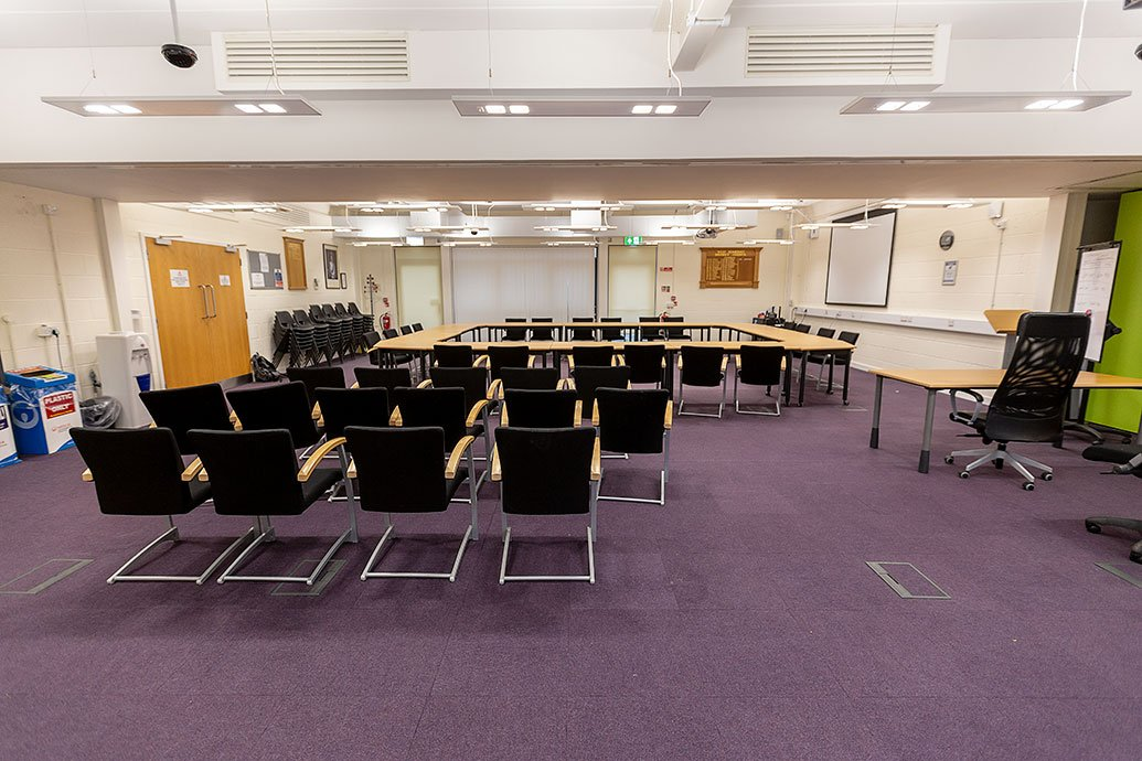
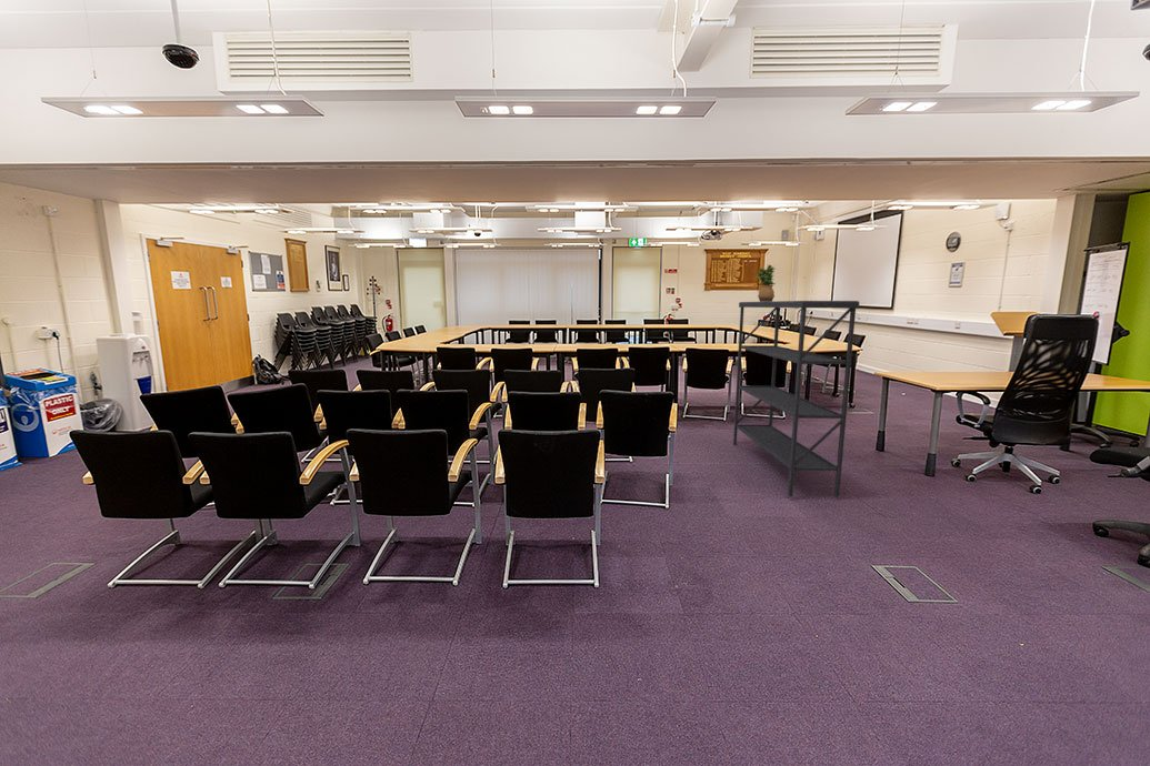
+ shelving unit (782, 390)
+ potted plant (764, 283)
